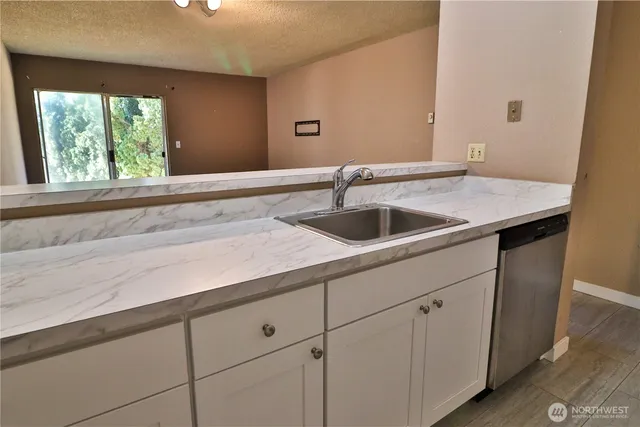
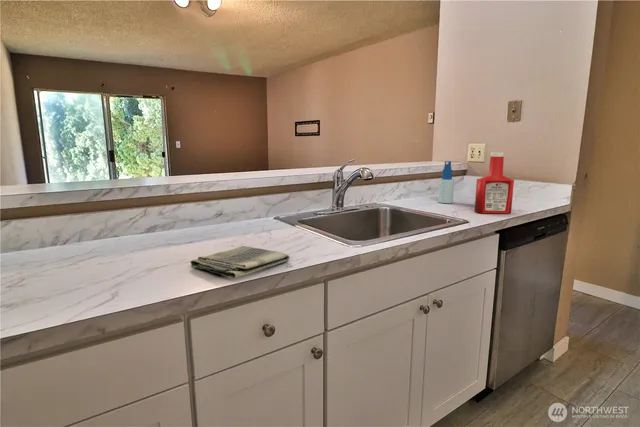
+ spray bottle (446, 181)
+ soap bottle (494, 182)
+ dish towel (240, 258)
